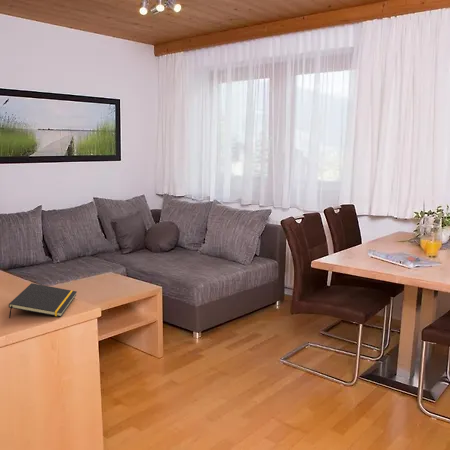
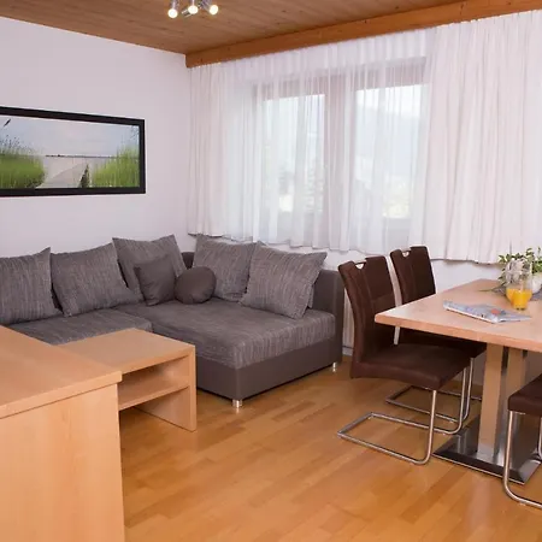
- notepad (45, 298)
